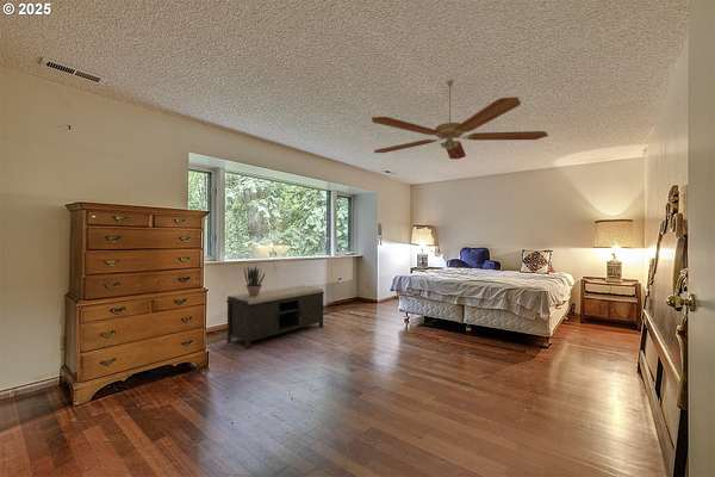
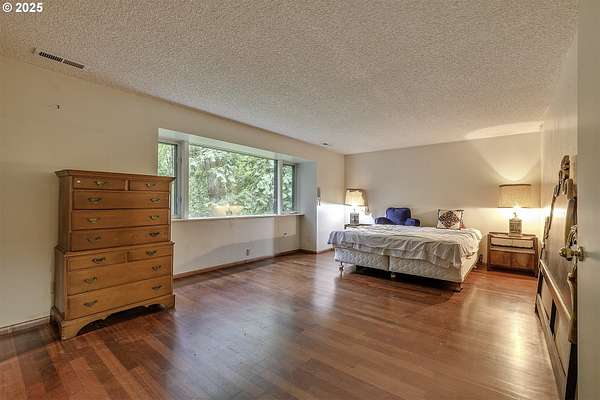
- bench (279, 312)
- ceiling fan (449, 116)
- potted plant (254, 279)
